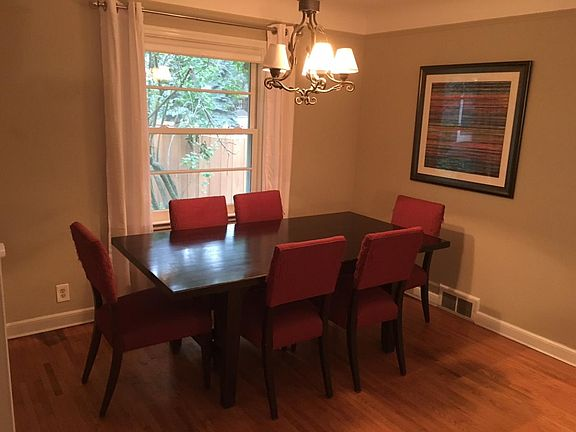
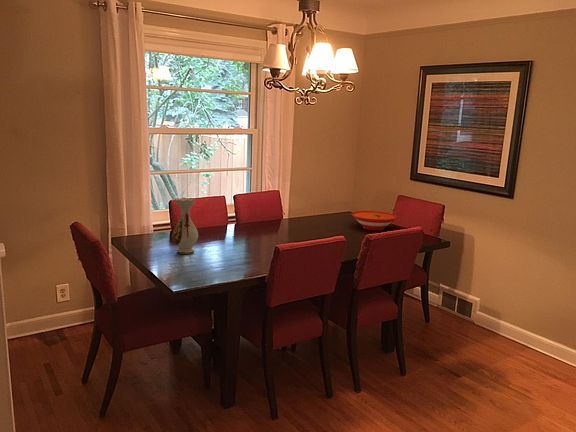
+ vase (185, 225)
+ bowl (373, 221)
